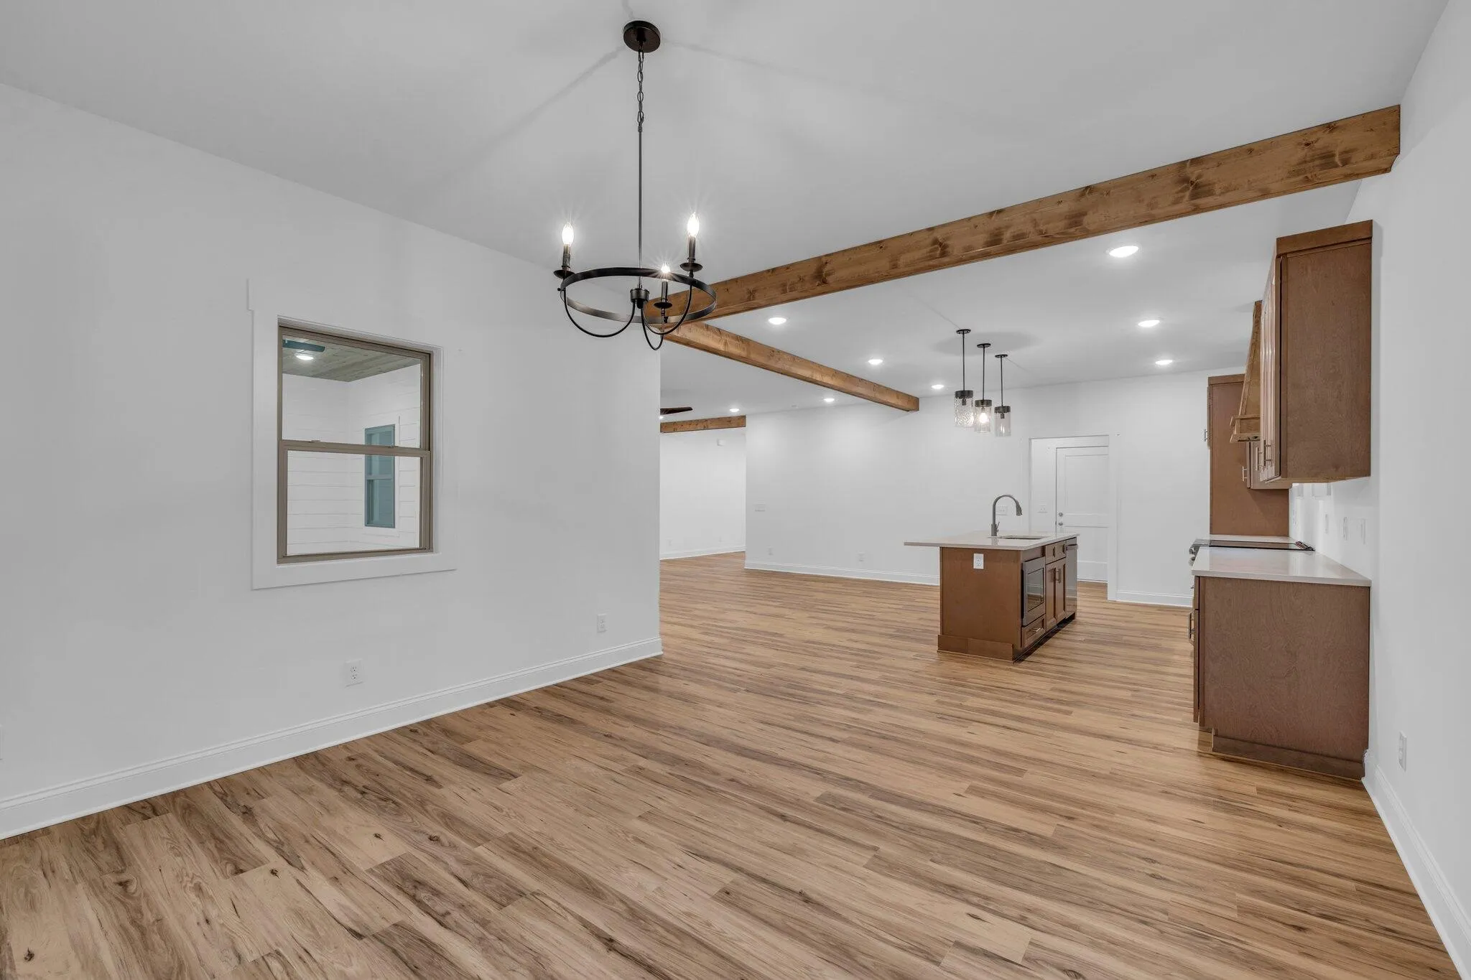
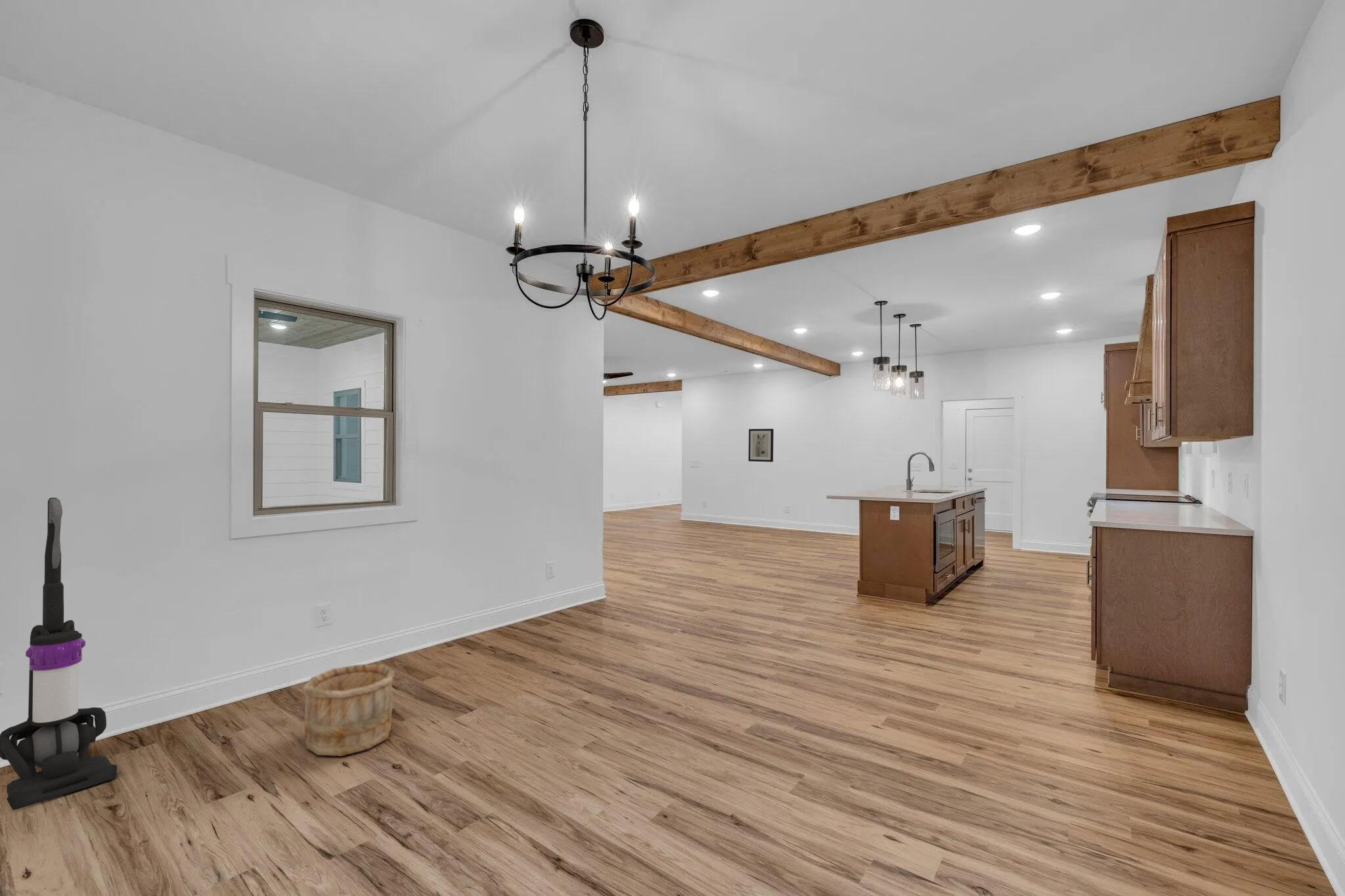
+ wall art (761, 445)
+ wooden bucket (351, 708)
+ vacuum cleaner (58, 638)
